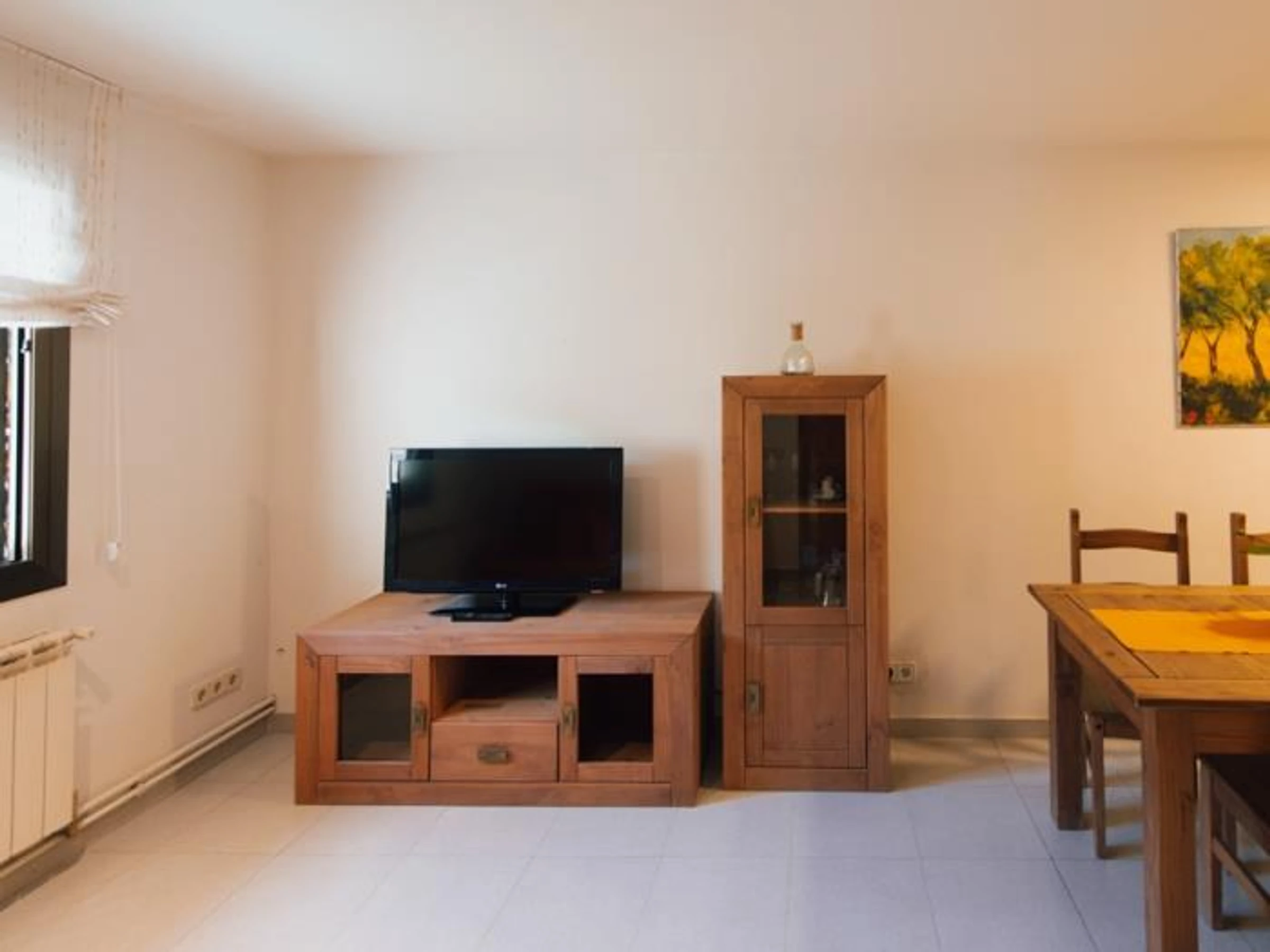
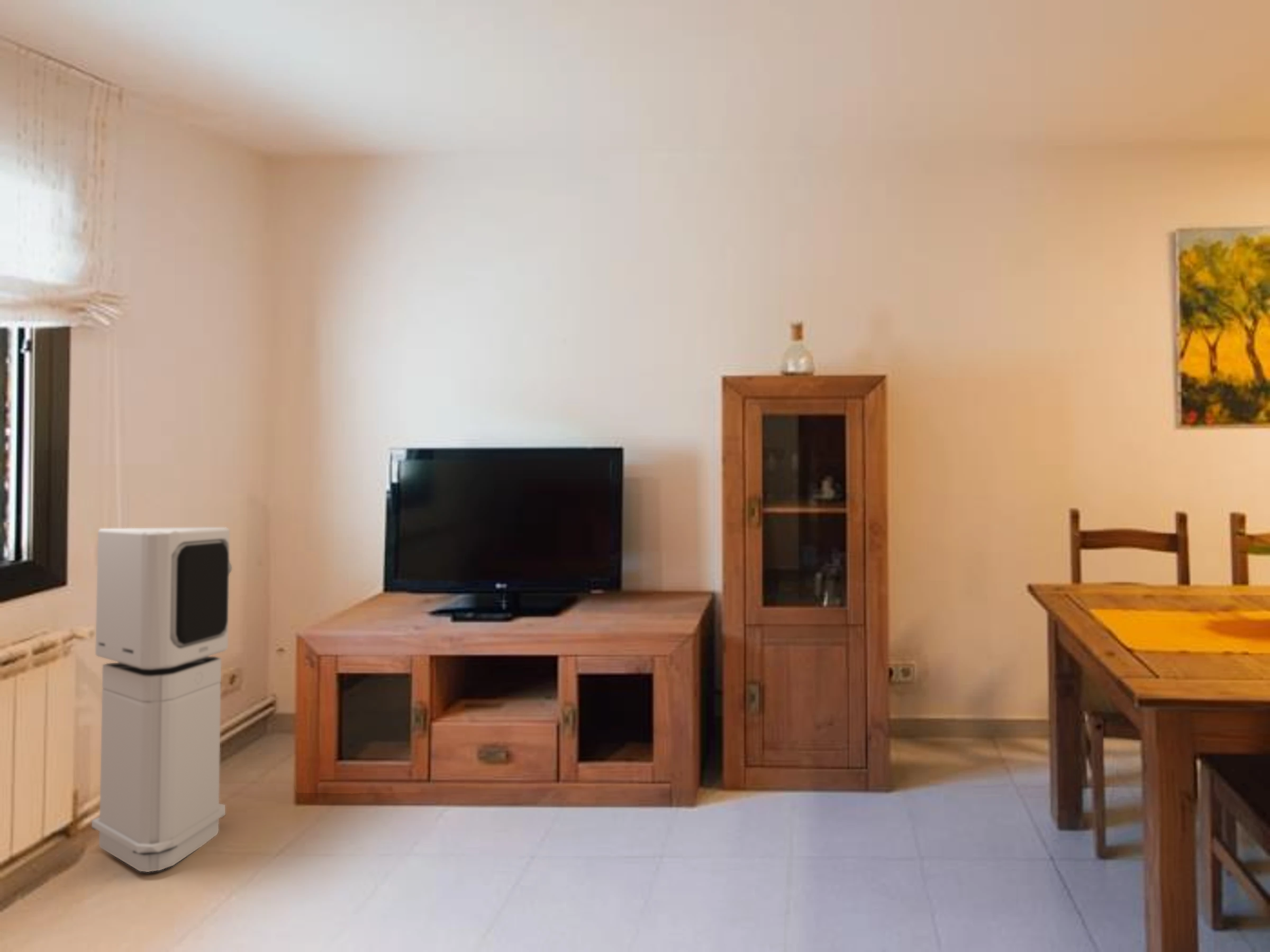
+ air purifier (150, 688)
